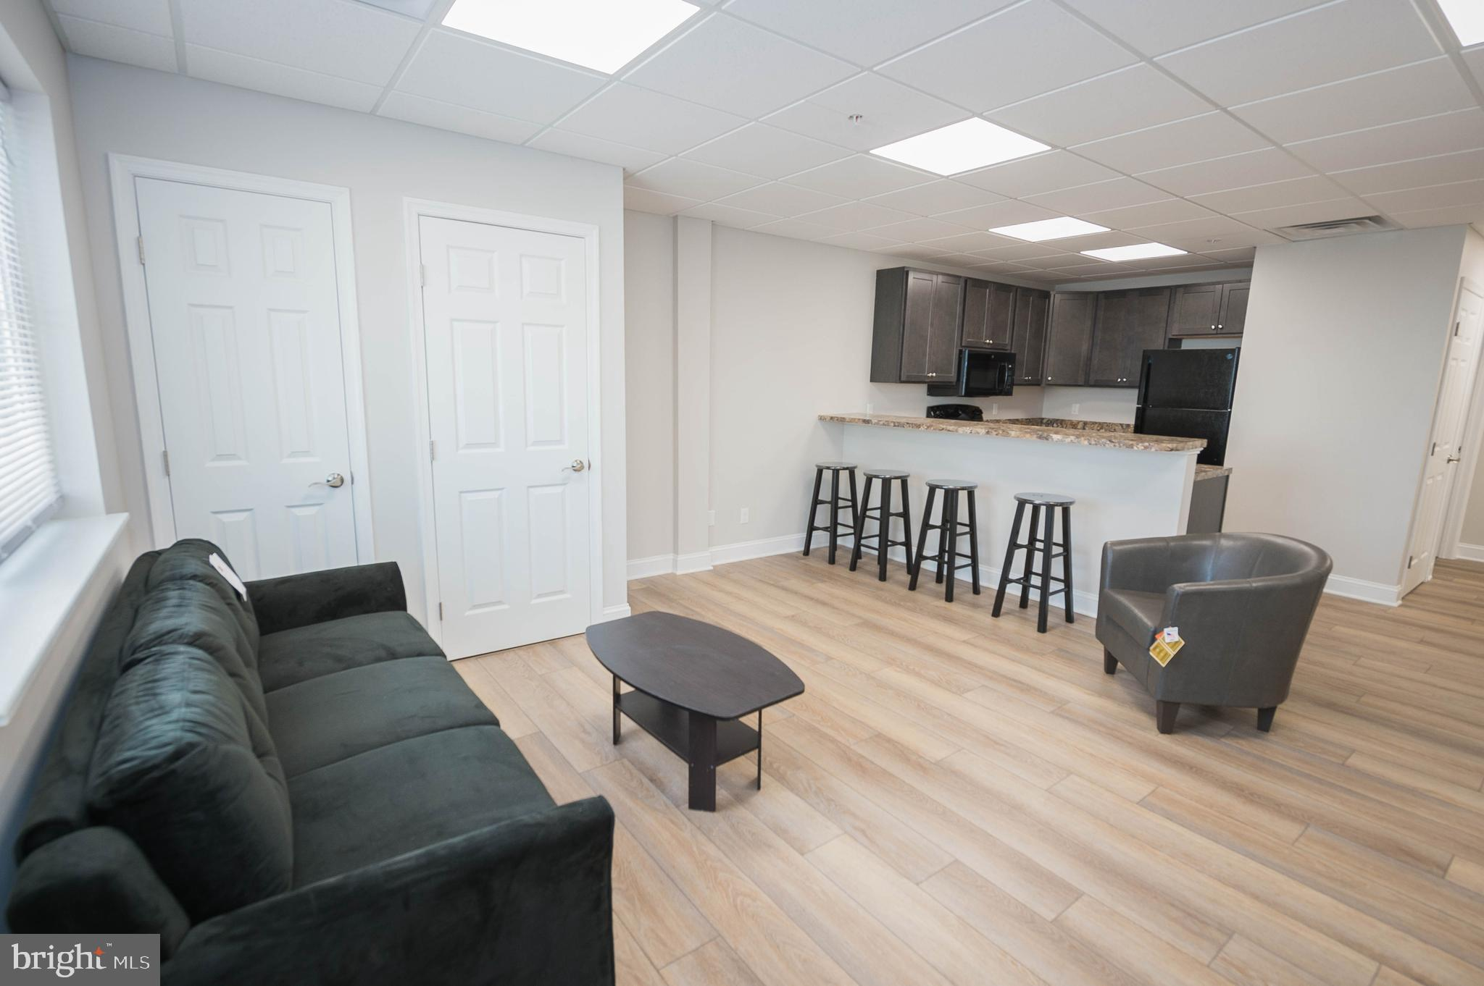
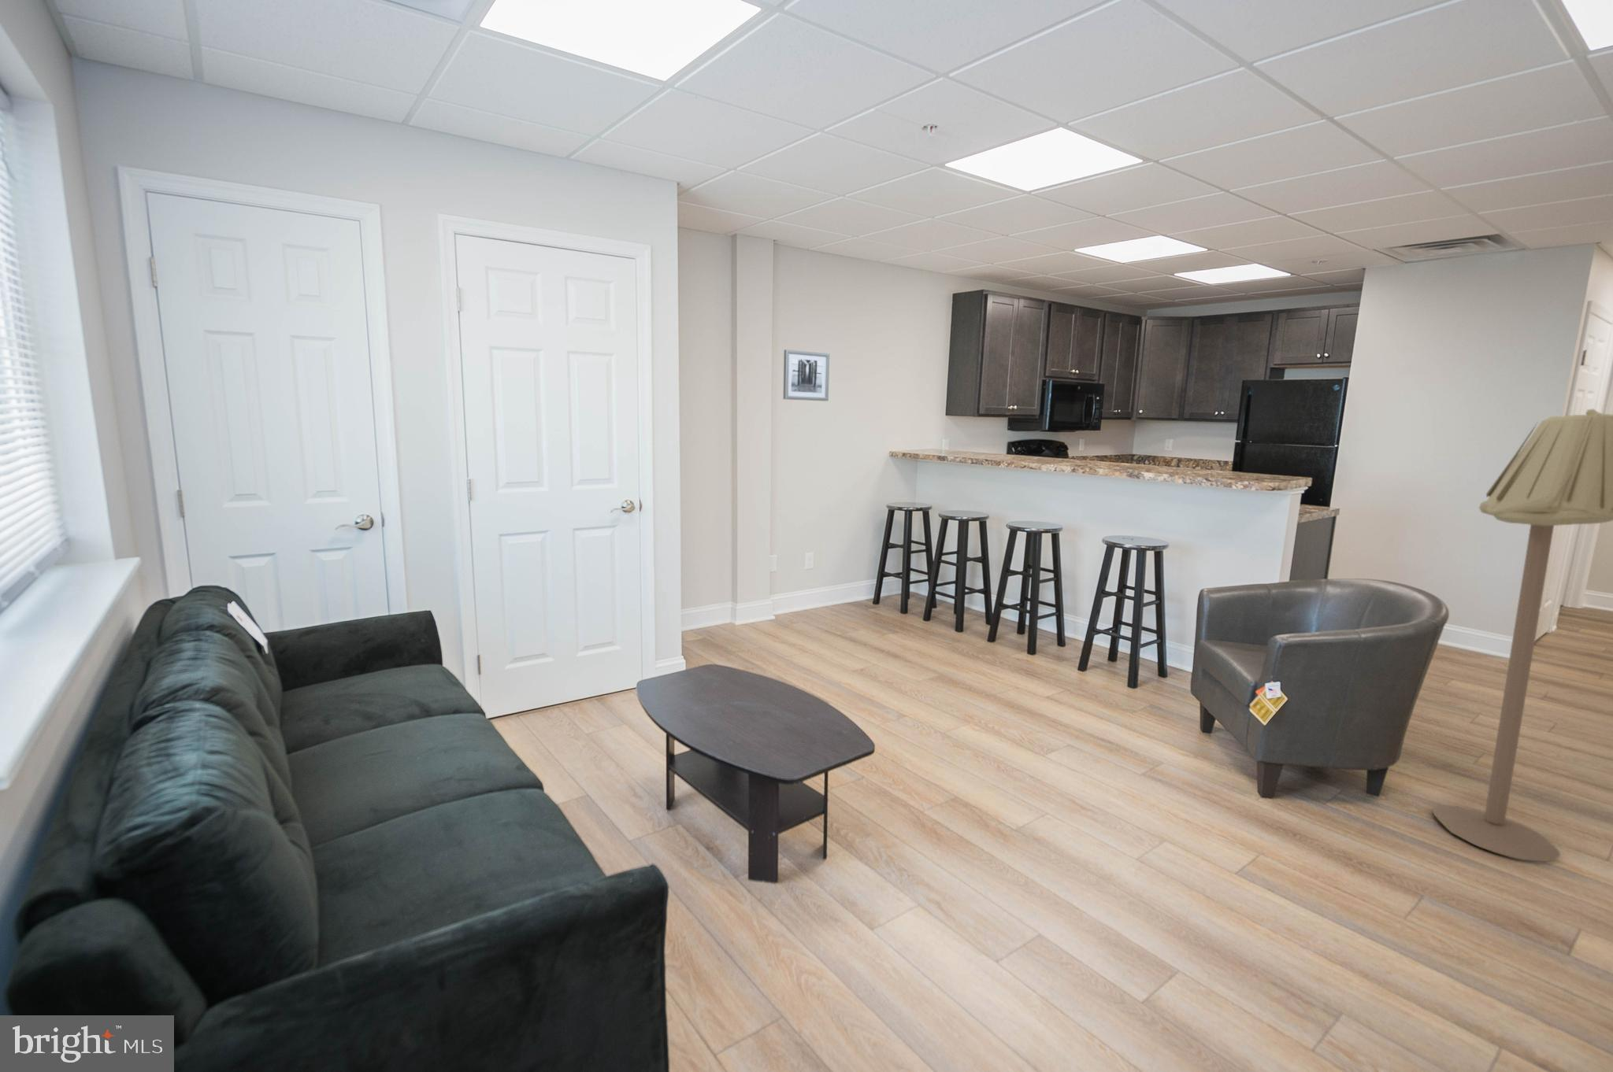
+ floor lamp (1529, 636)
+ wall art (806, 376)
